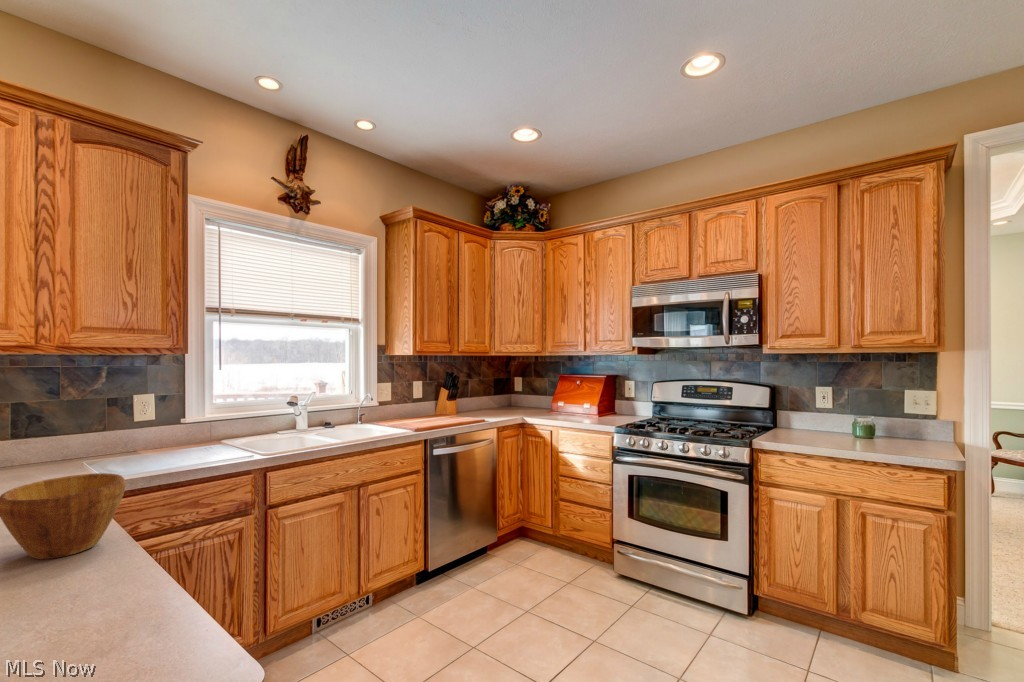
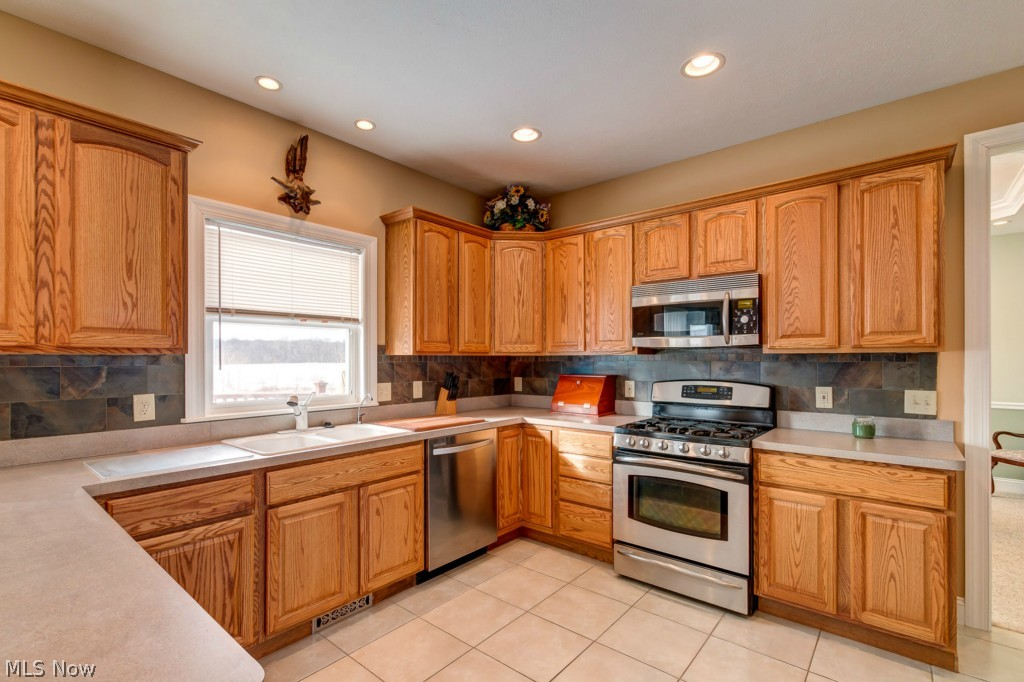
- bowl (65, 517)
